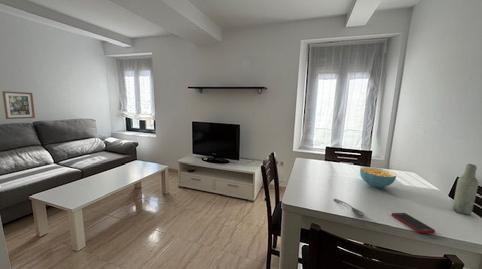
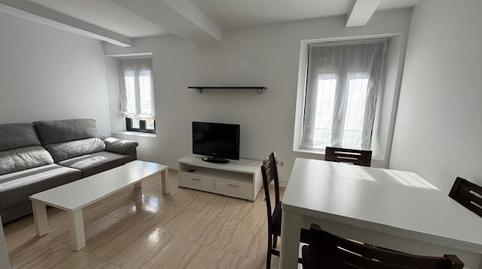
- cereal bowl (376, 178)
- wall art (19, 105)
- cell phone (411, 222)
- bottle (466, 188)
- soupspoon (347, 204)
